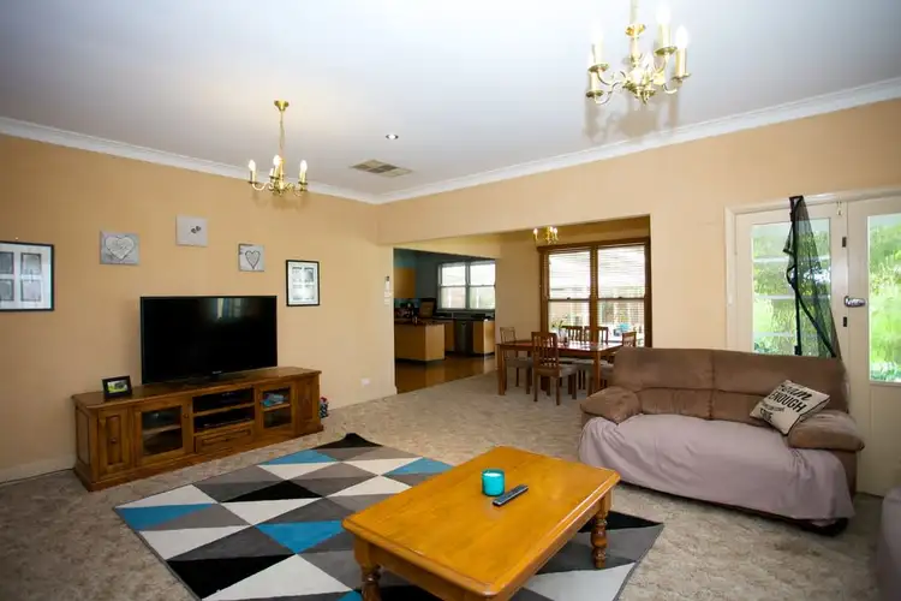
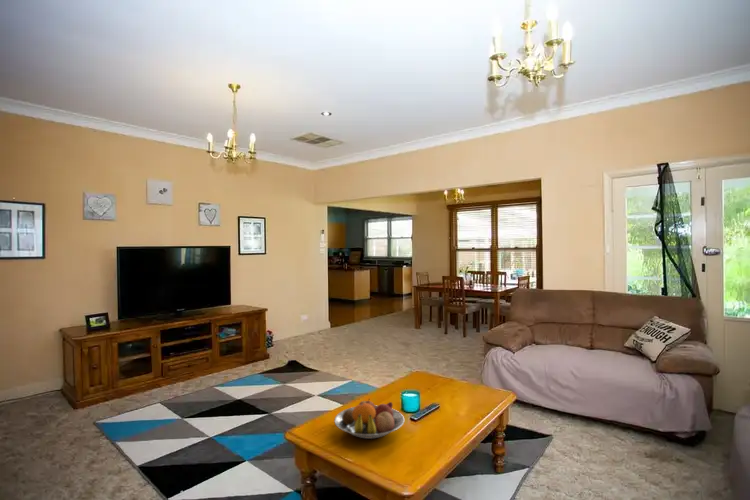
+ fruit bowl (369, 416)
